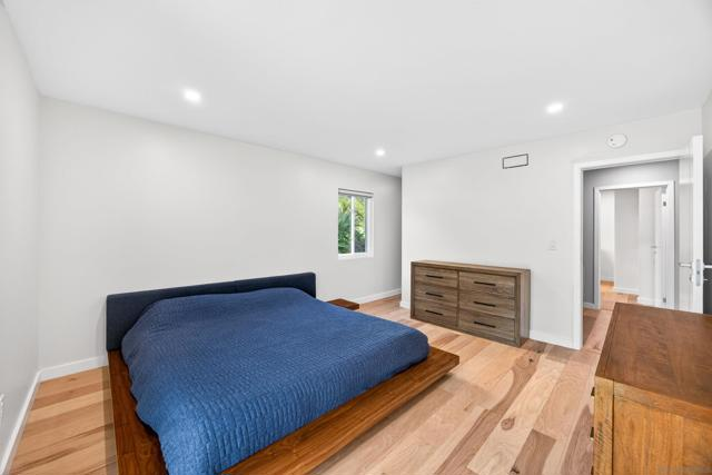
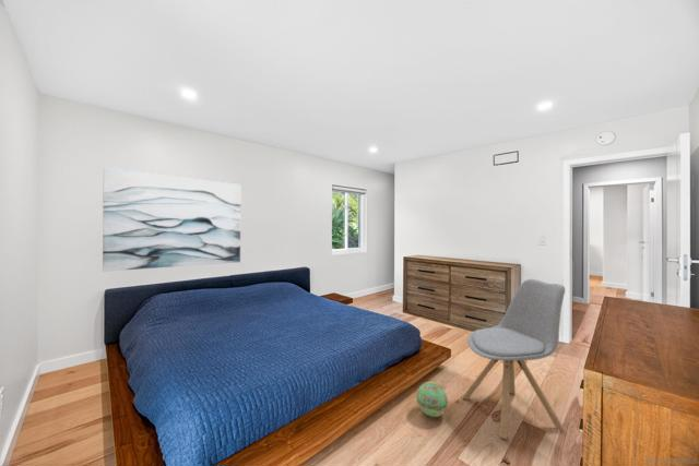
+ chair (512, 347)
+ ball (431, 398)
+ wall art (181, 222)
